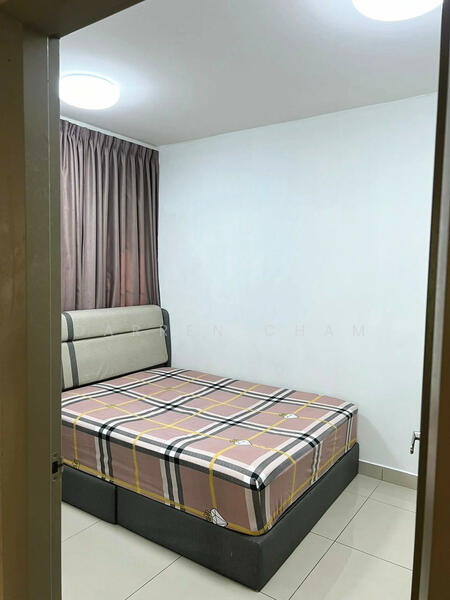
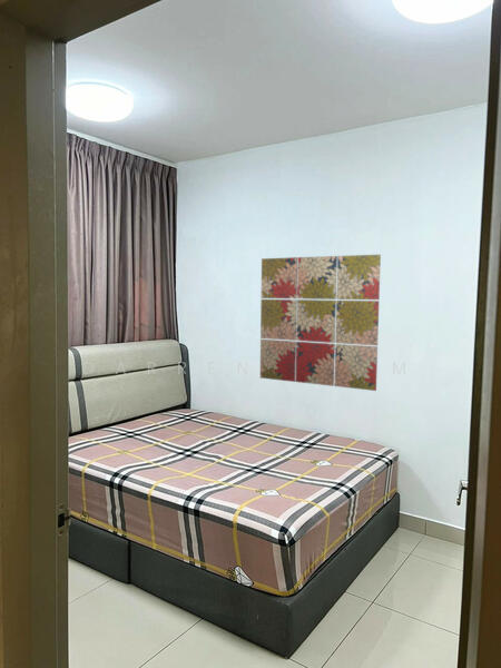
+ wall art (315, 321)
